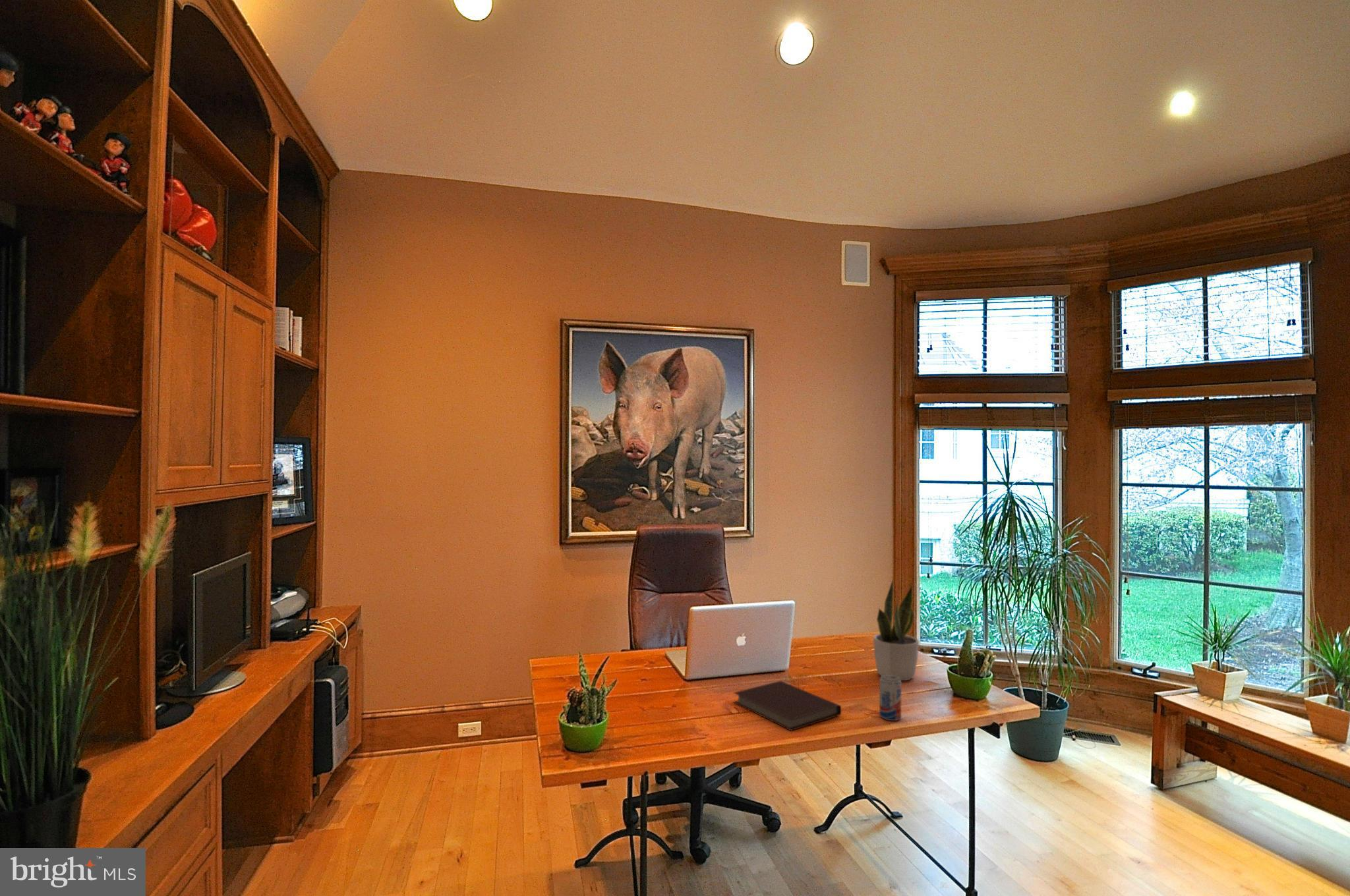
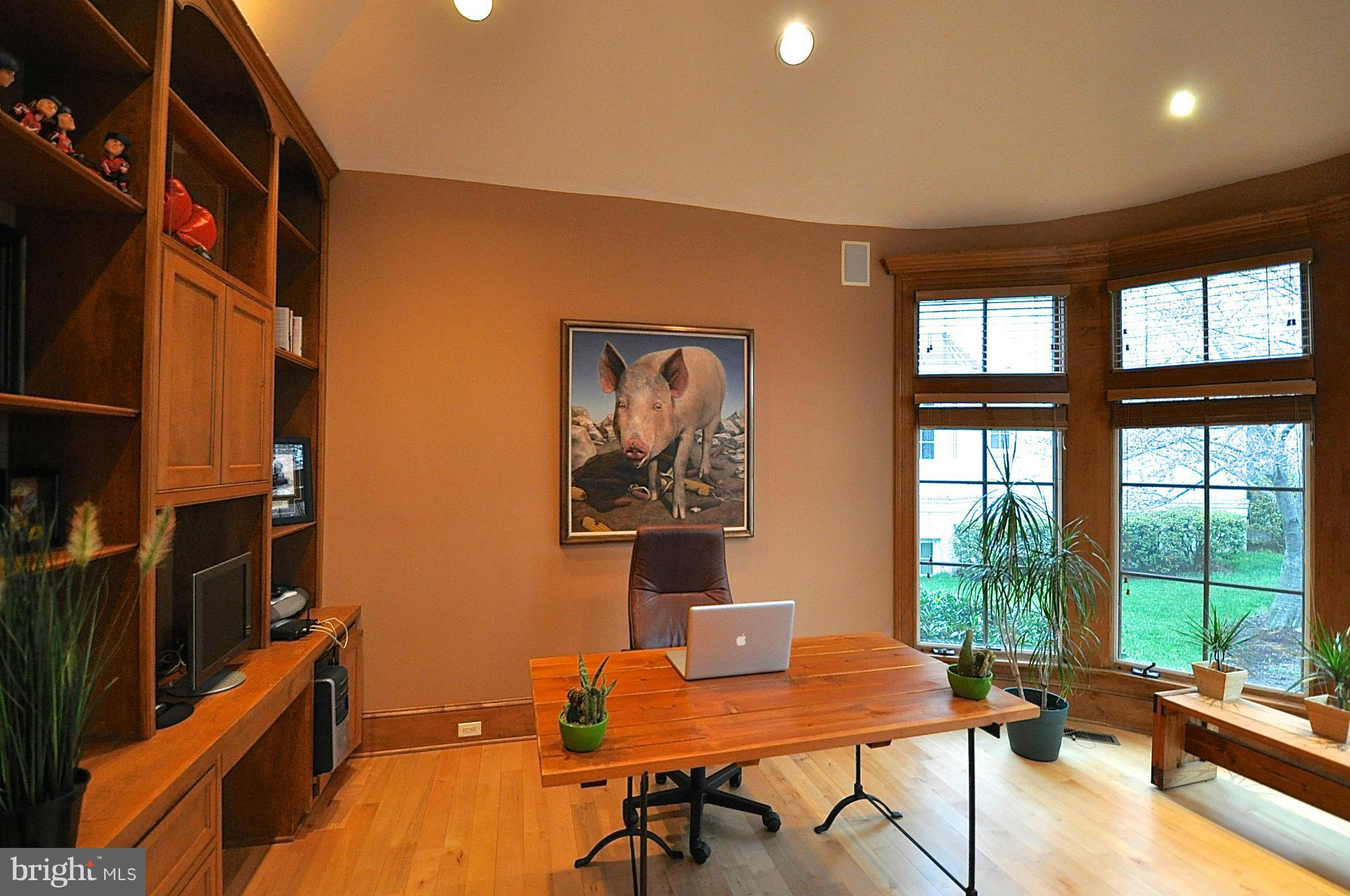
- beverage can (890, 696)
- potted plant (895, 626)
- notebook (786, 703)
